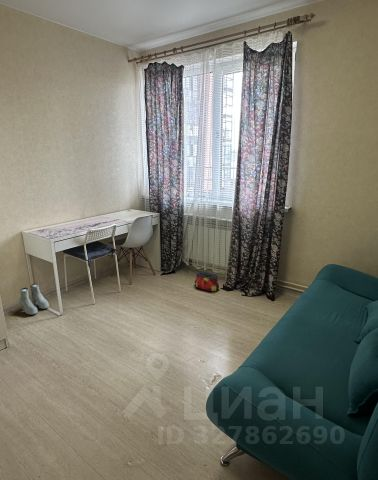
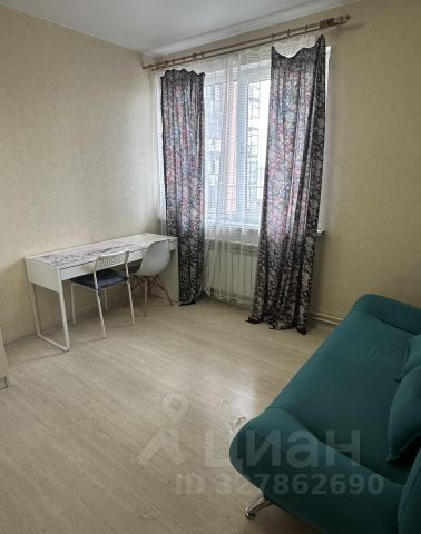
- bag (206, 280)
- boots (33, 298)
